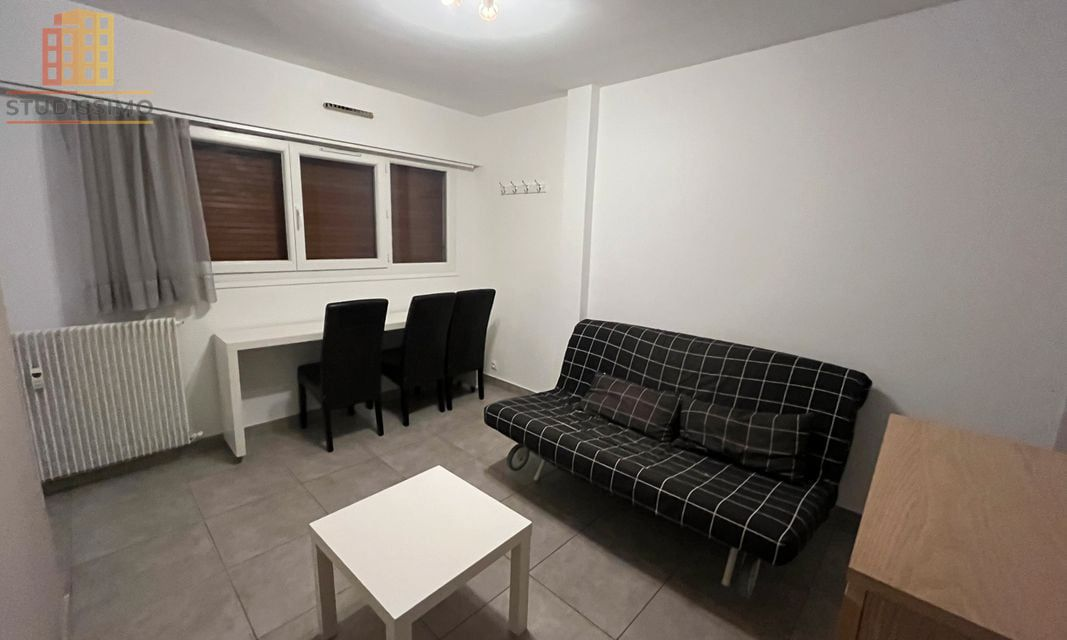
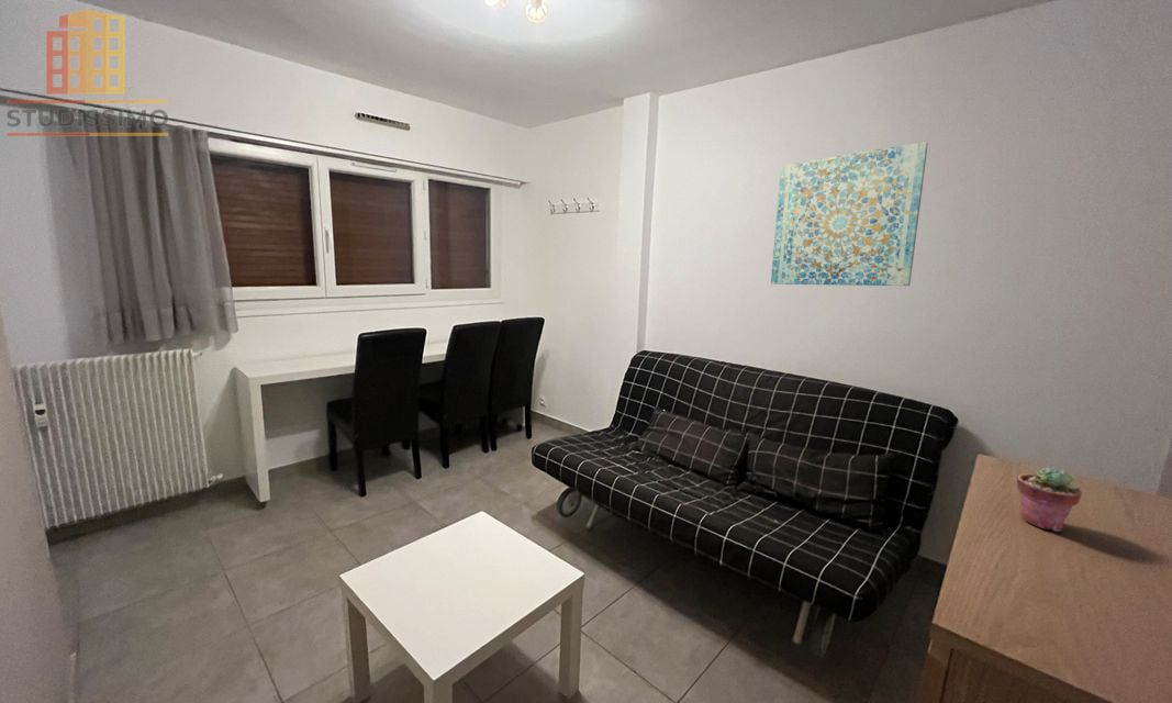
+ potted succulent (1047, 494)
+ wall art (840, 221)
